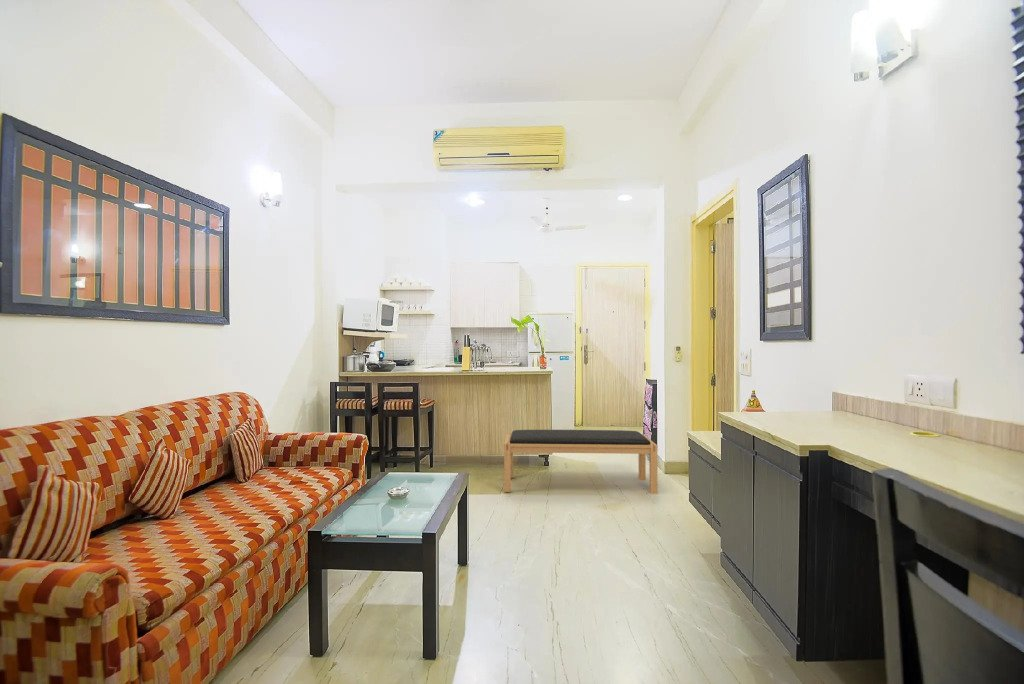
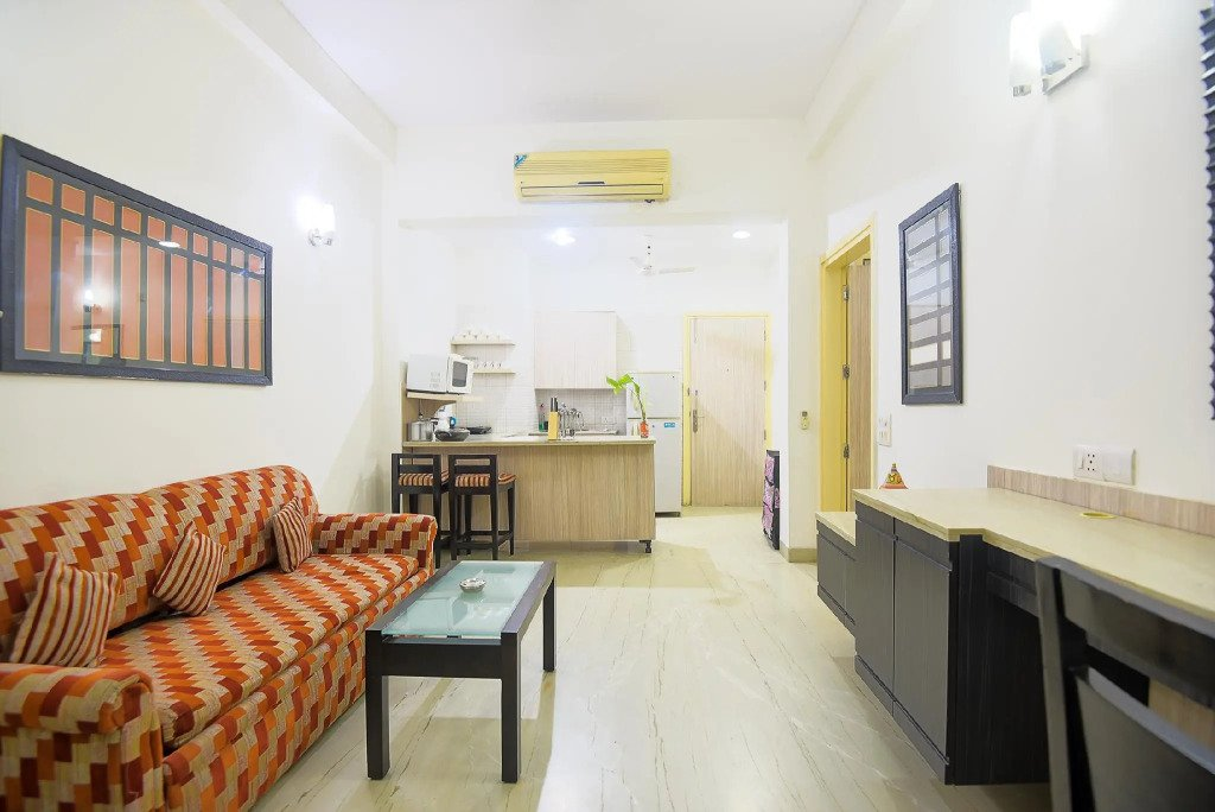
- bench (577, 452)
